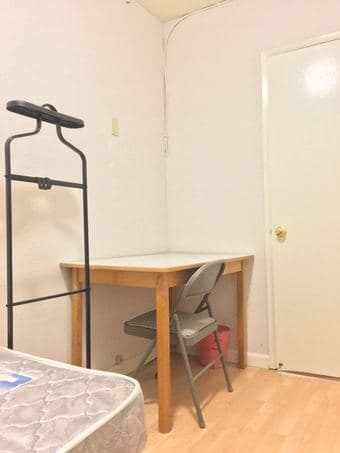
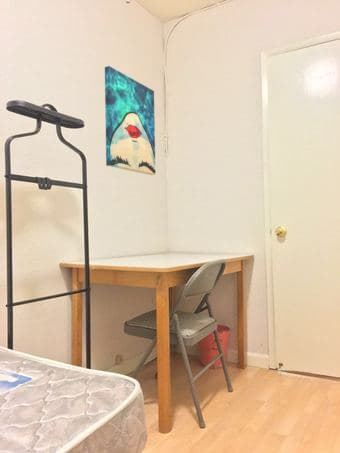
+ wall art (132, 125)
